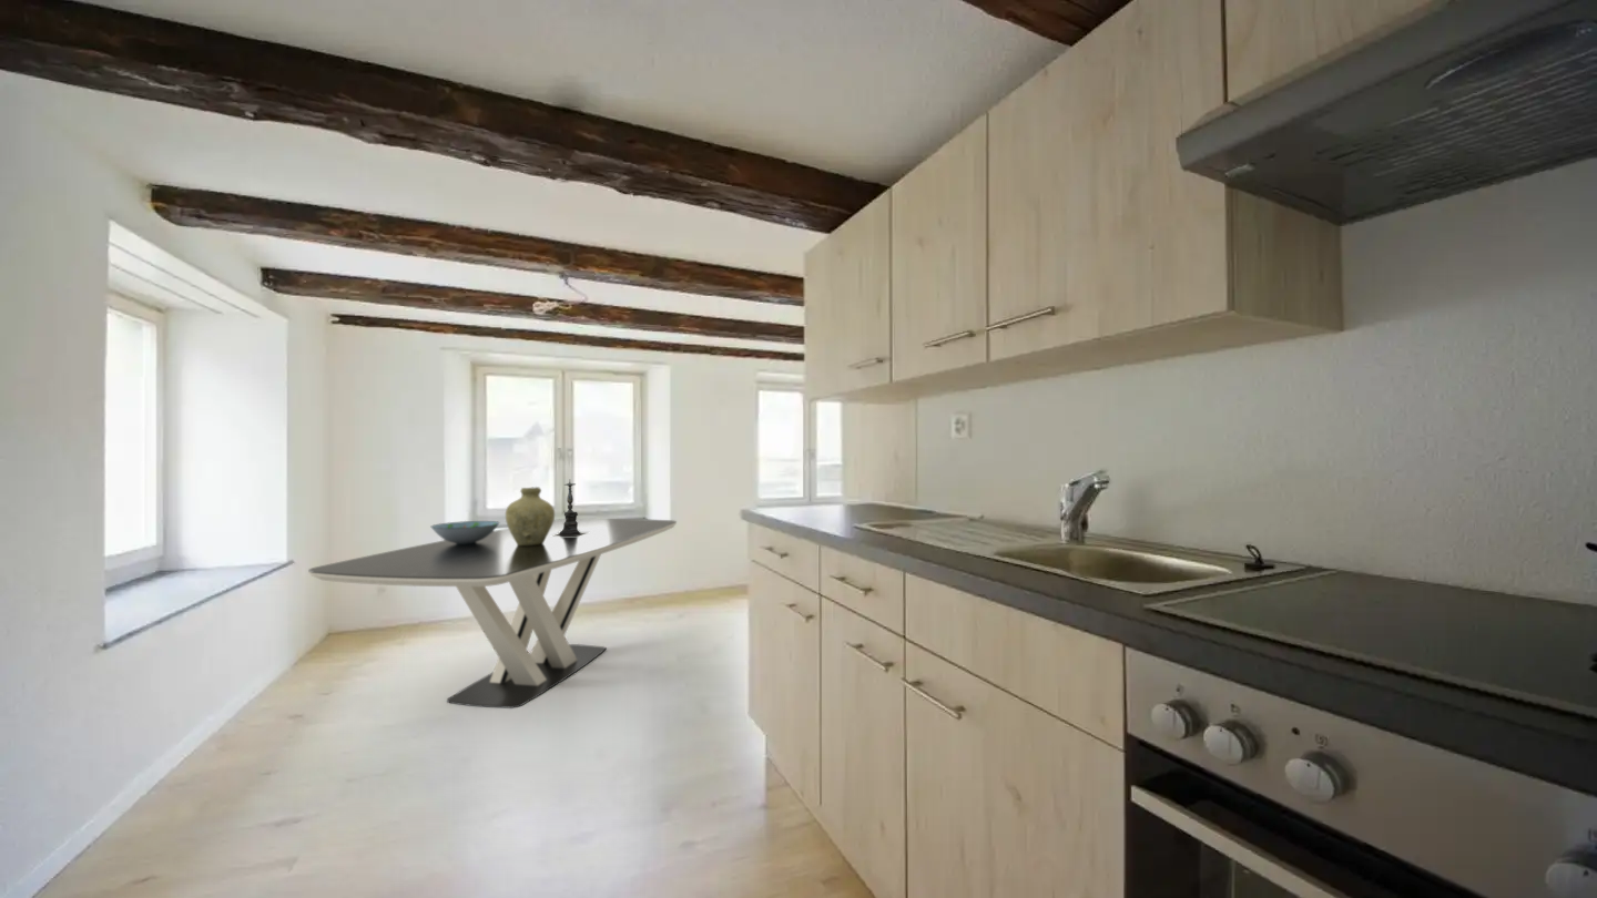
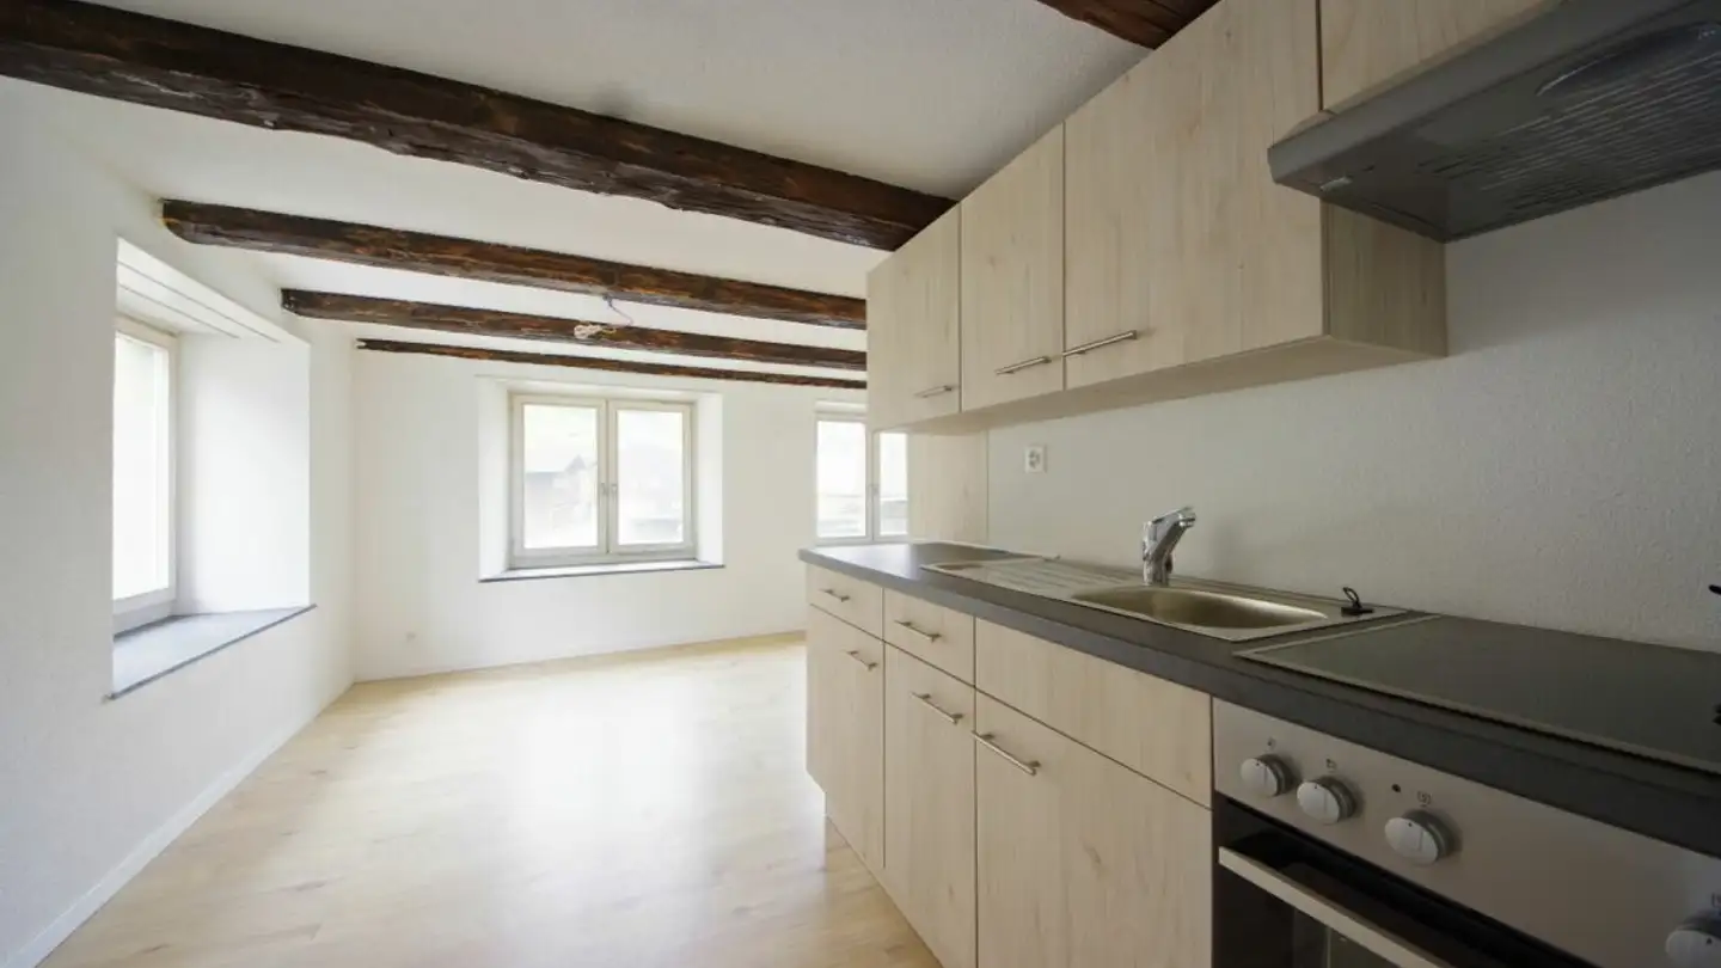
- decorative bowl (466, 533)
- candle holder (570, 504)
- vase (530, 516)
- dining table (539, 604)
